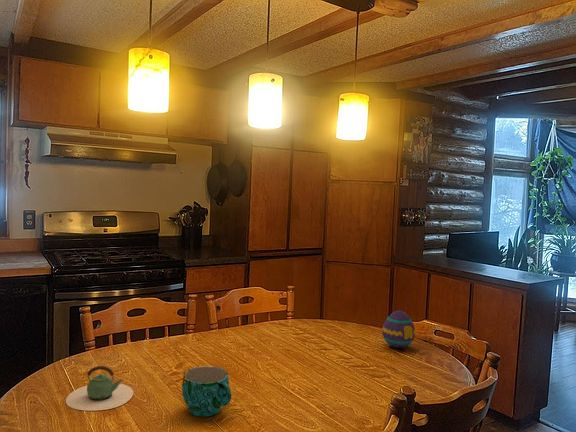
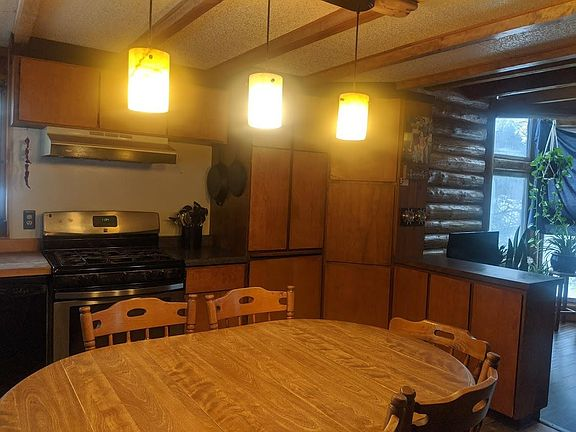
- cup (208, 392)
- decorative egg (398, 328)
- teapot (100, 381)
